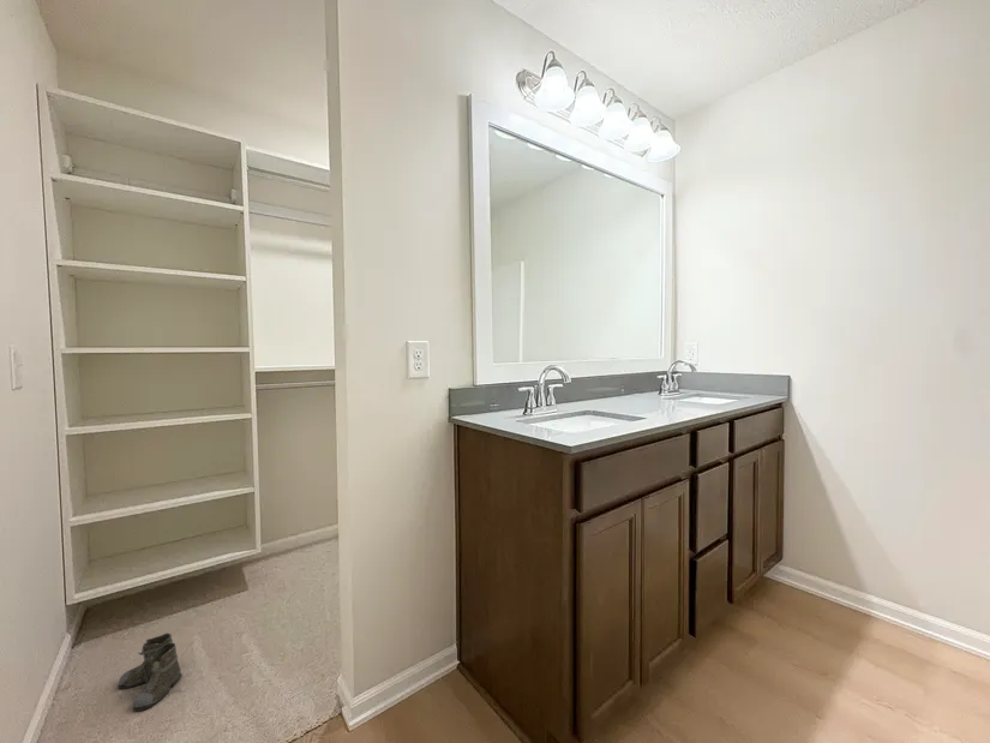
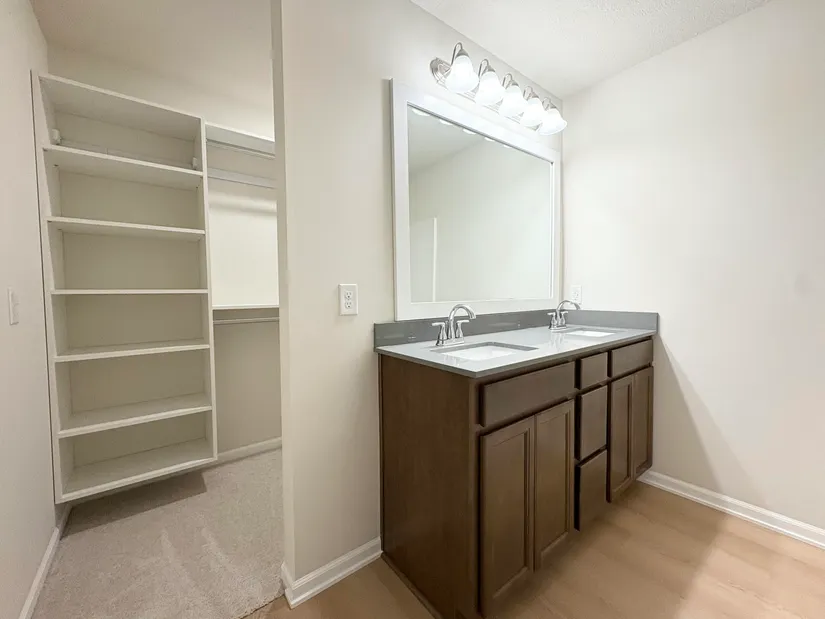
- boots (150, 665)
